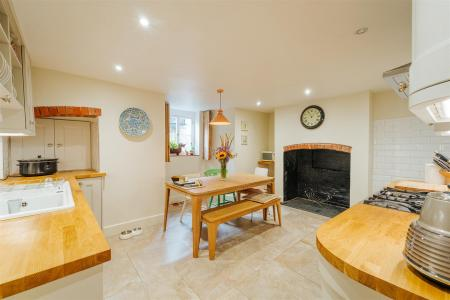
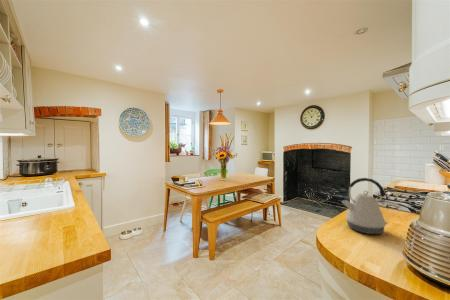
+ kettle (363, 203)
